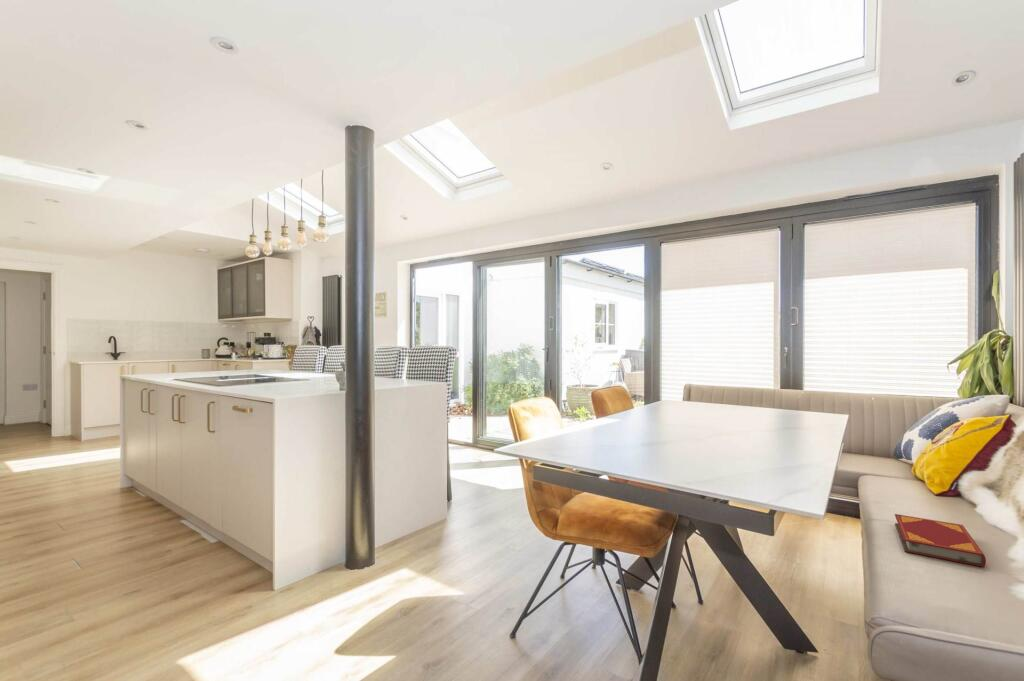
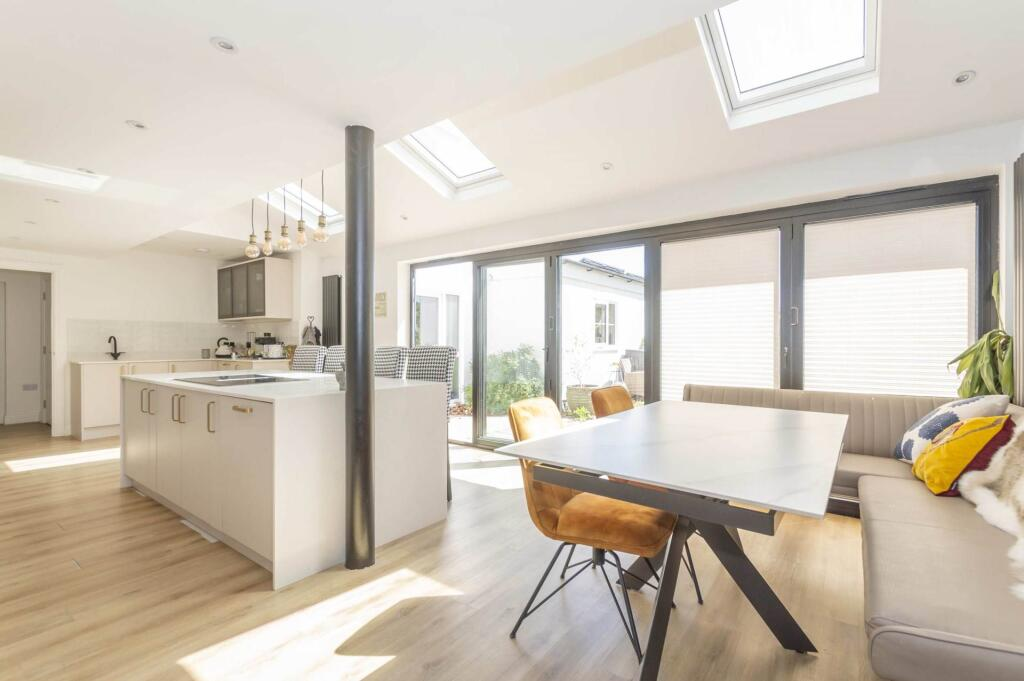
- hardback book (935, 537)
